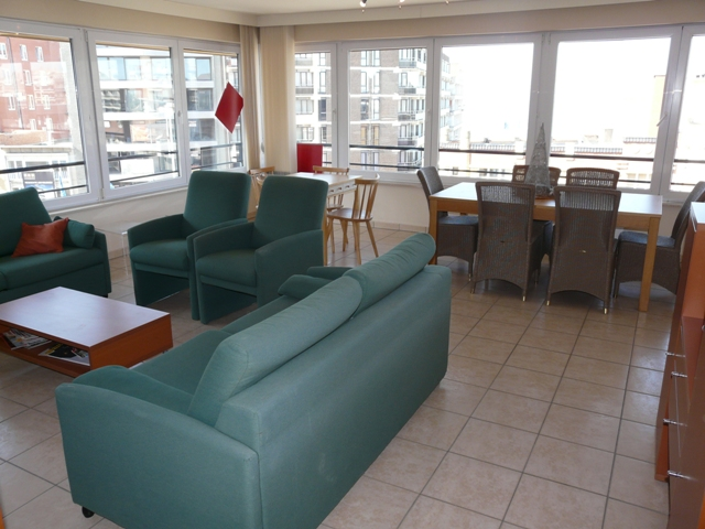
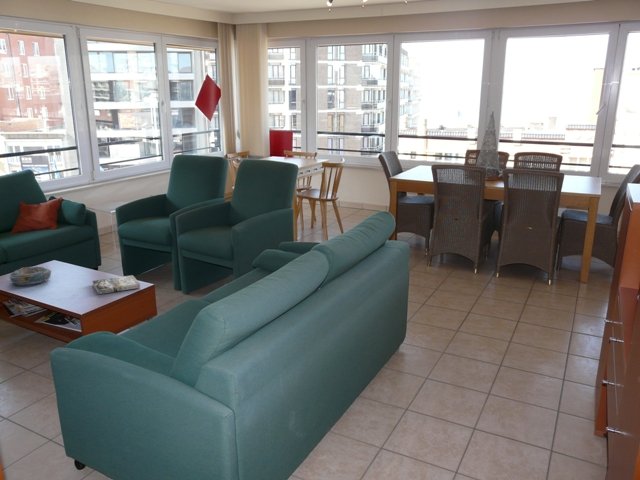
+ book (116, 284)
+ decorative bowl (30, 275)
